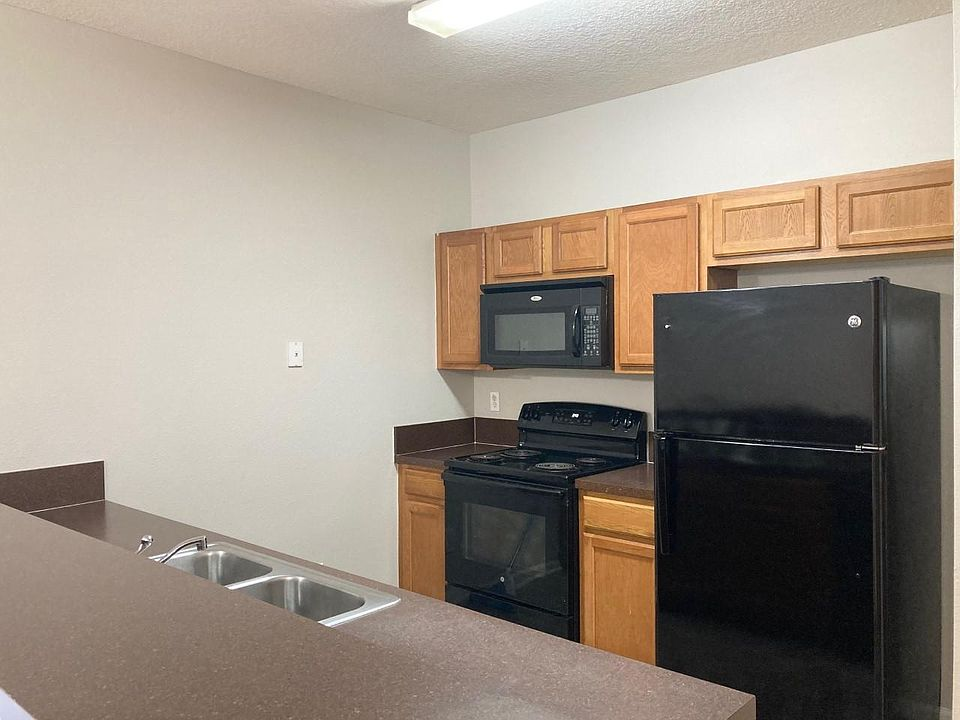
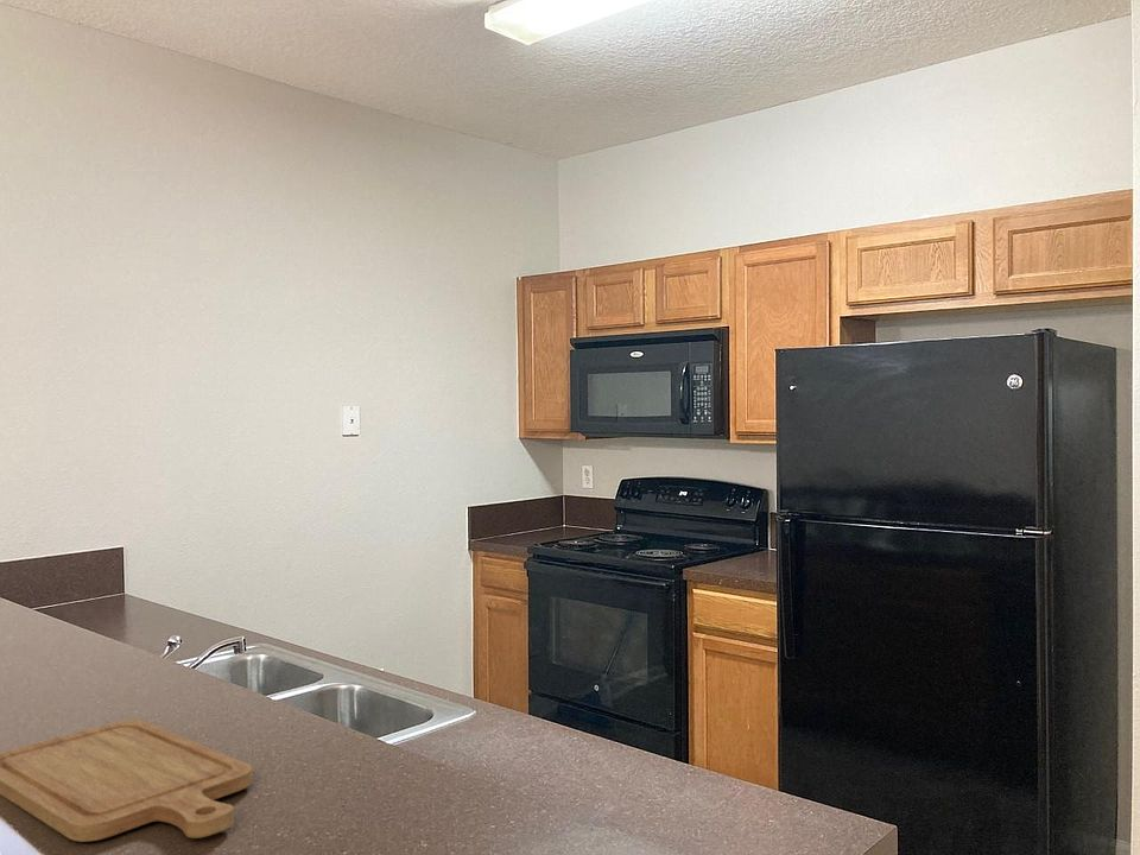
+ chopping board (128, 779)
